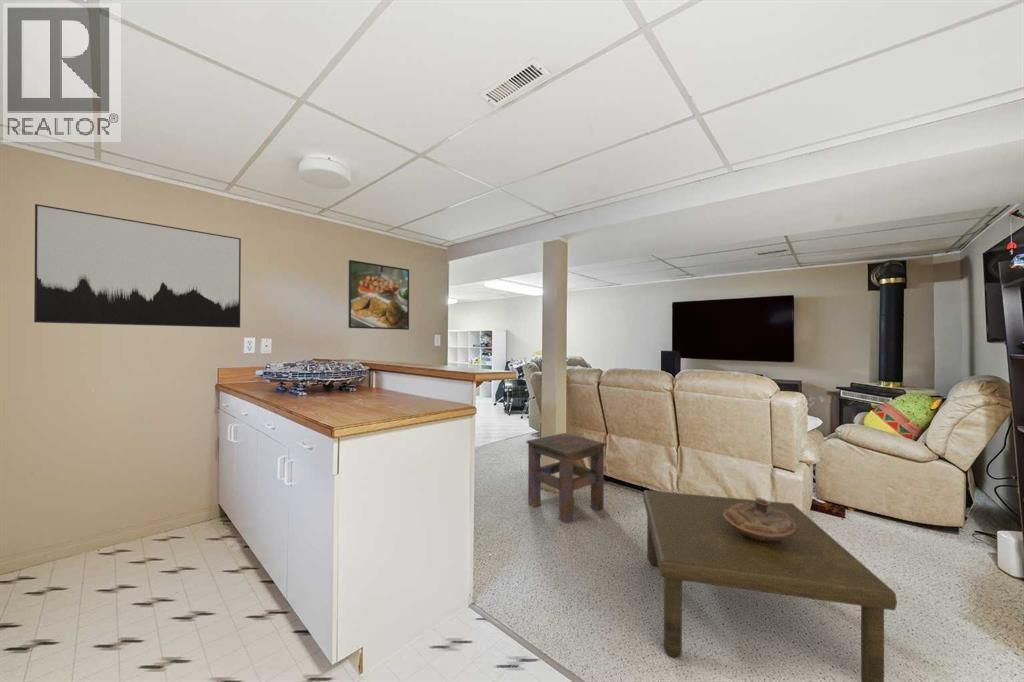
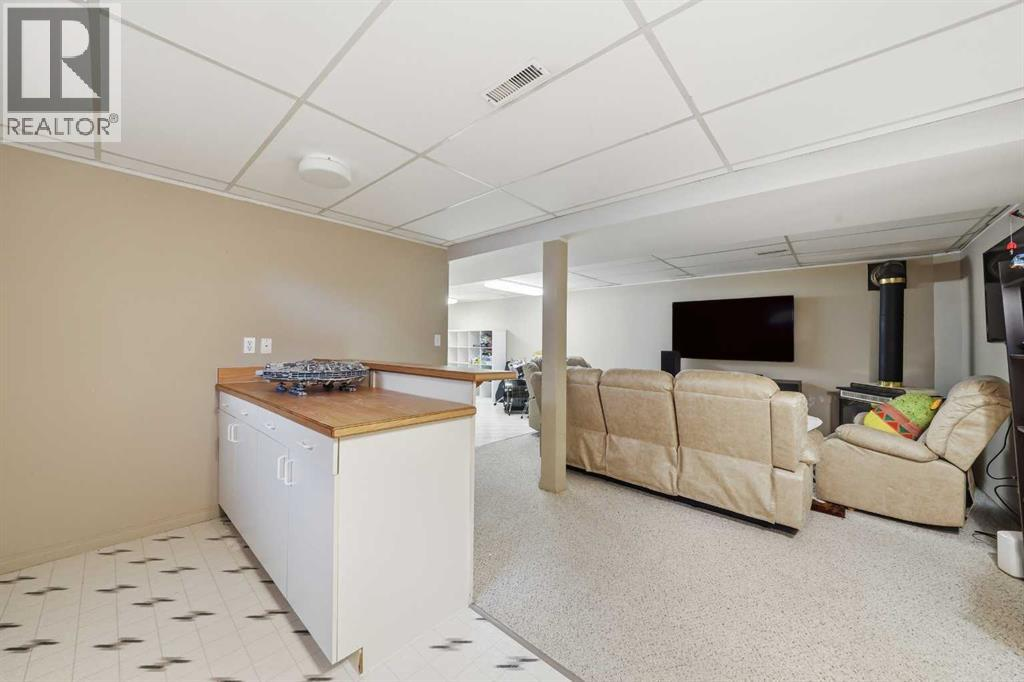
- coffee table (737, 569)
- wall art (151, 274)
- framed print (380, 296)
- decorative bowl (758, 516)
- side table (565, 474)
